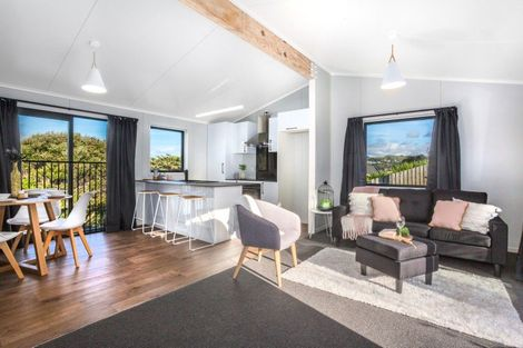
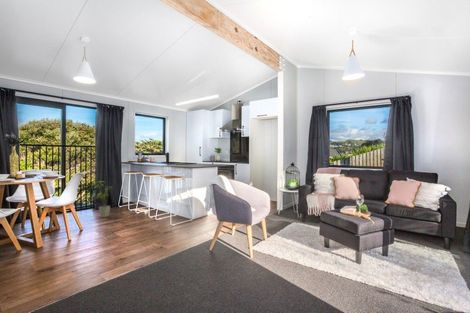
+ house plant (102, 200)
